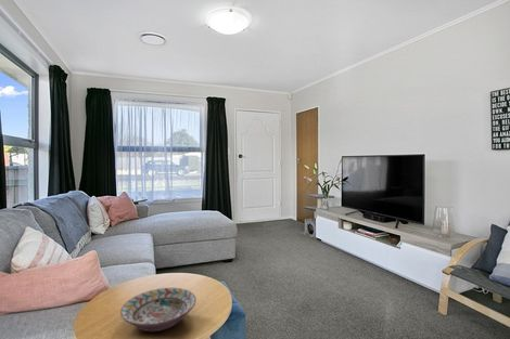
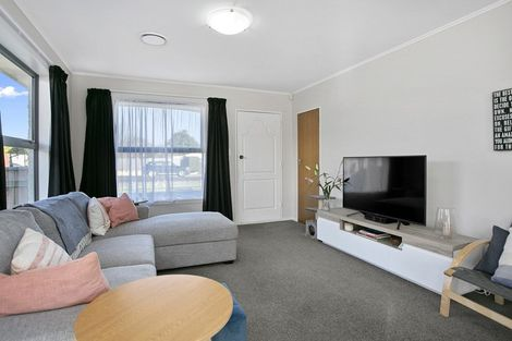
- decorative bowl (160, 312)
